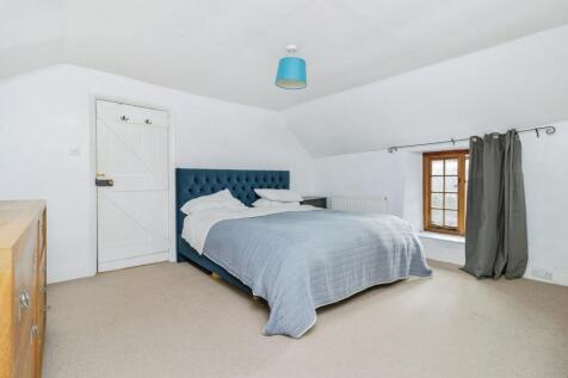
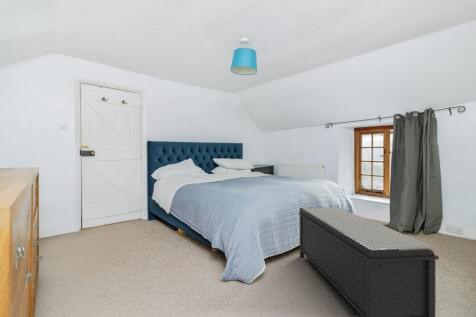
+ bench (348, 254)
